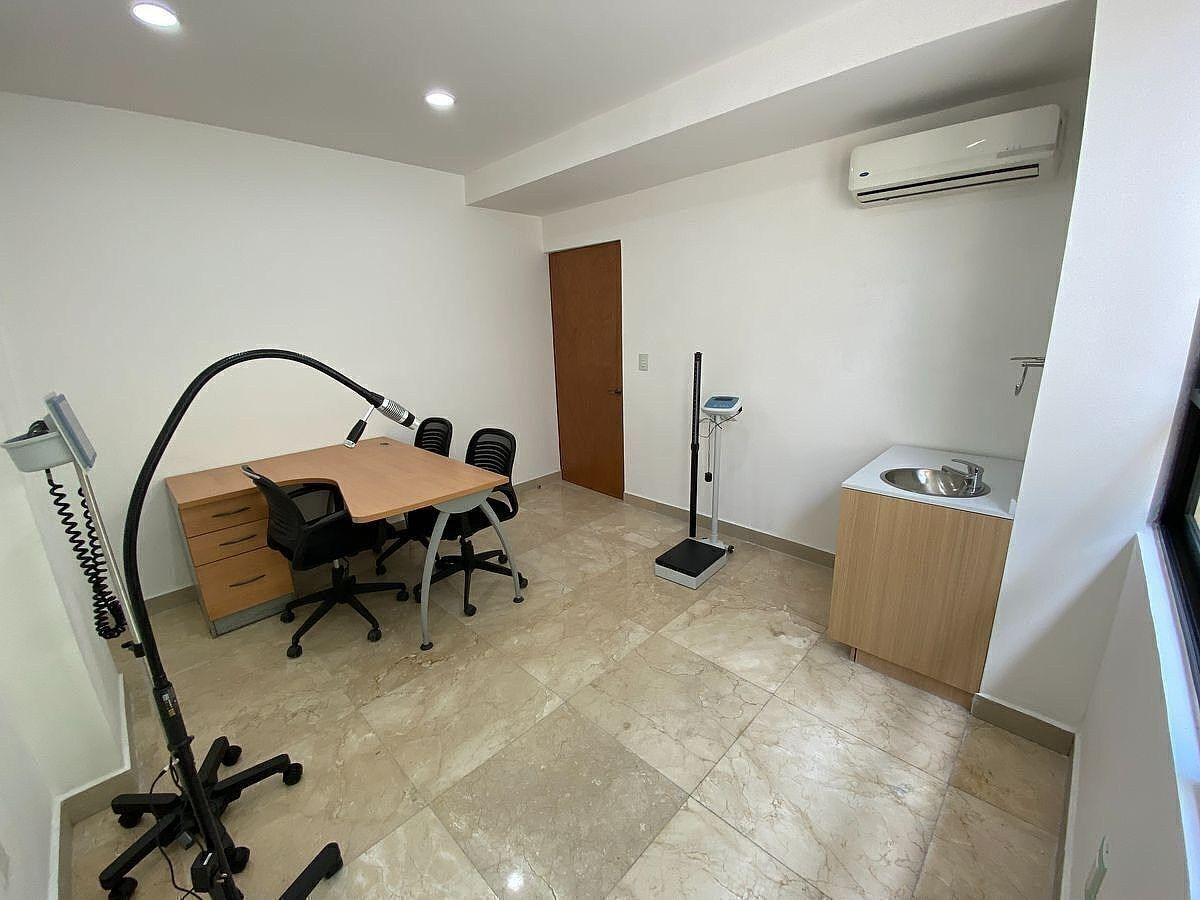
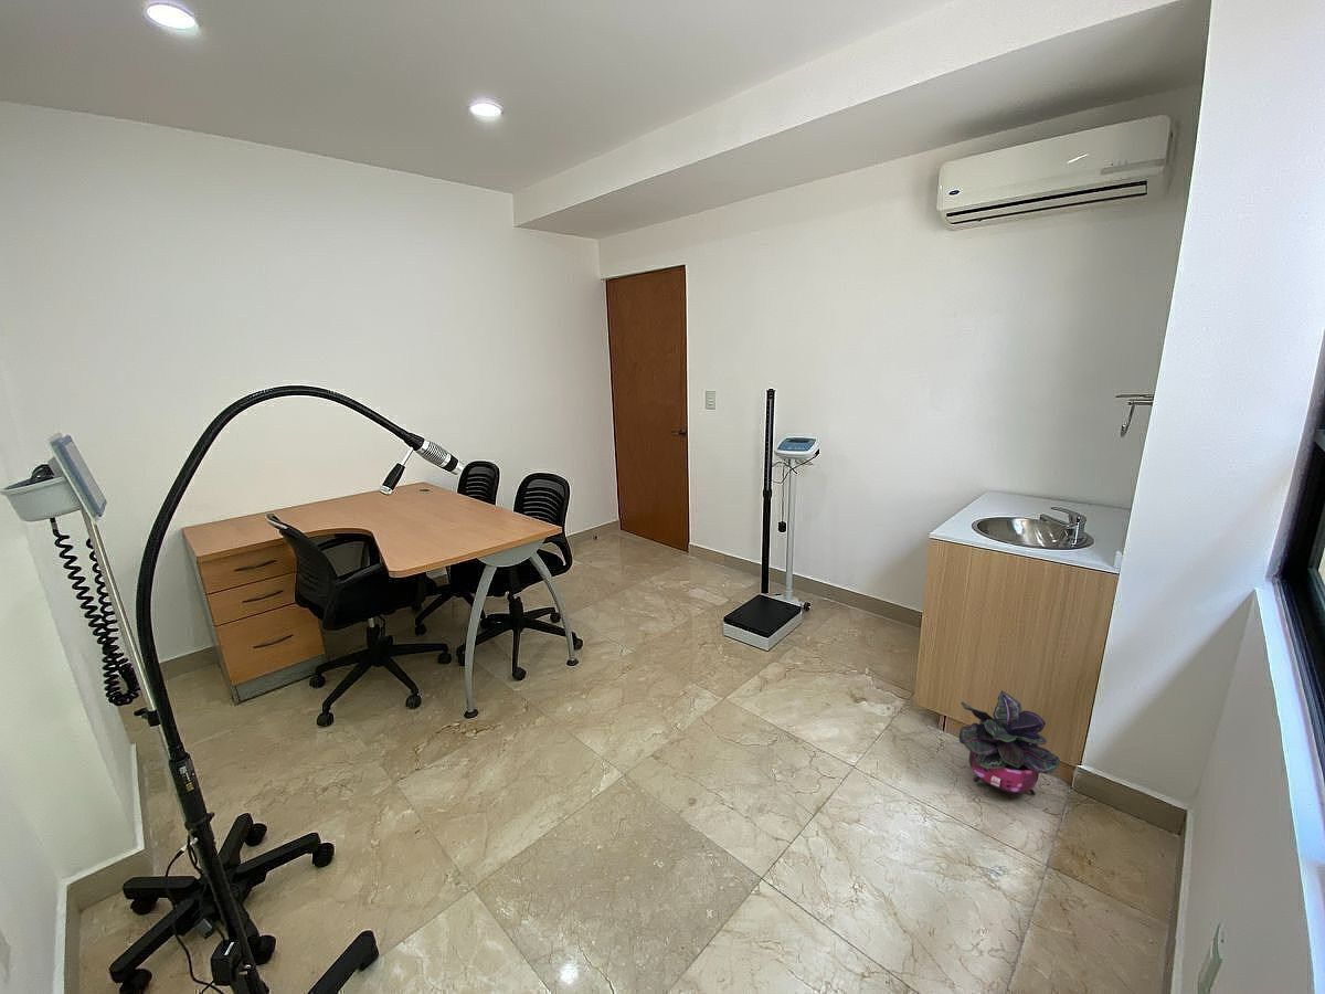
+ potted plant (1006, 743)
